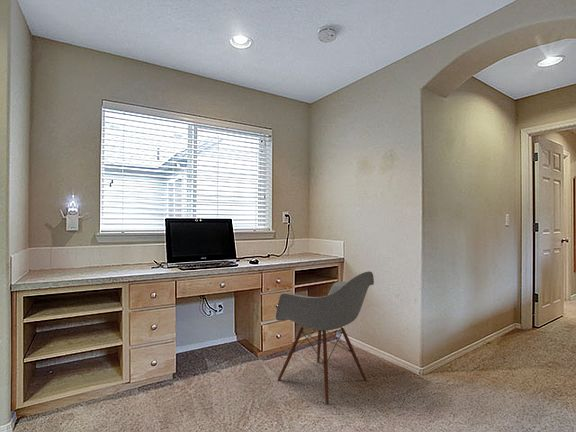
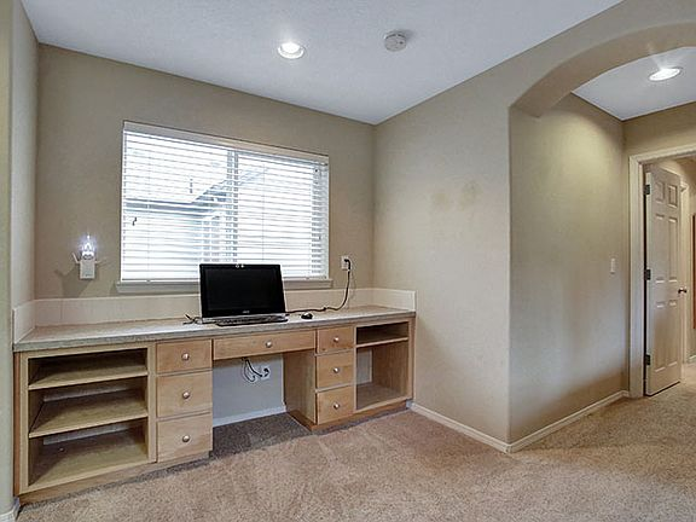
- chair (328, 324)
